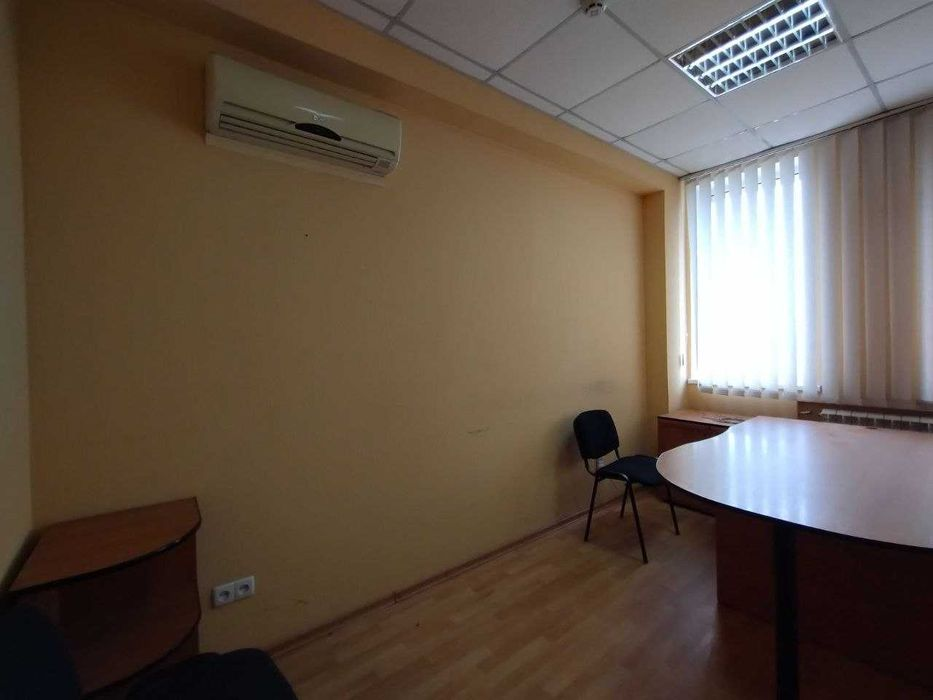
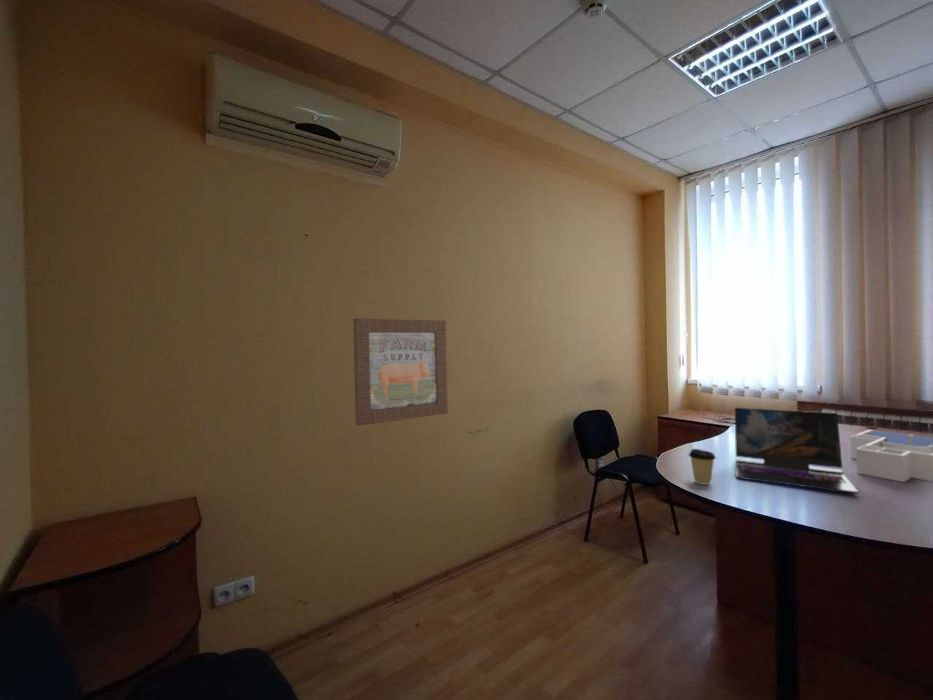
+ laptop (787, 445)
+ wall art (403, 369)
+ coffee cup (702, 466)
+ desk organizer (894, 454)
